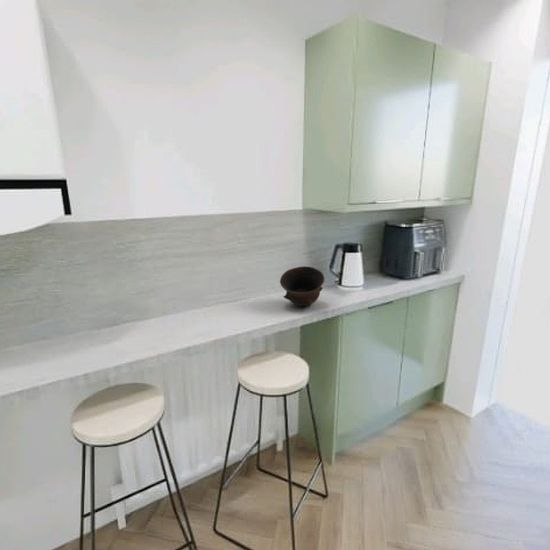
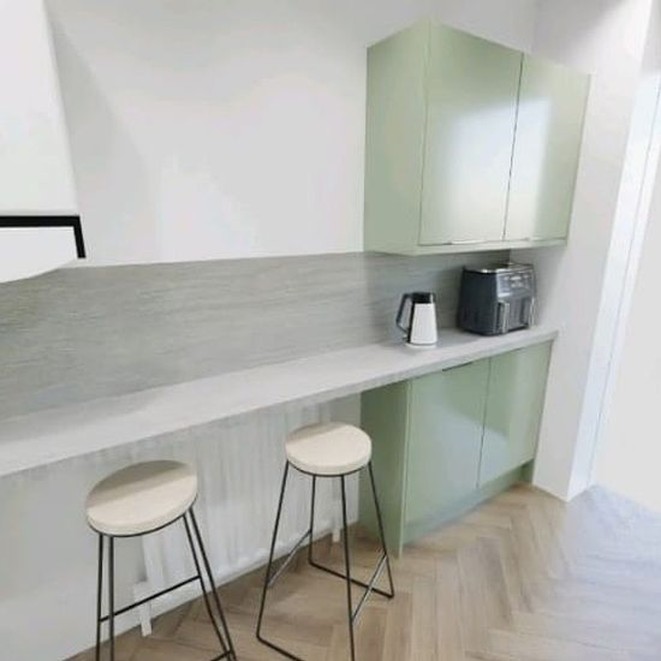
- bowl (301, 288)
